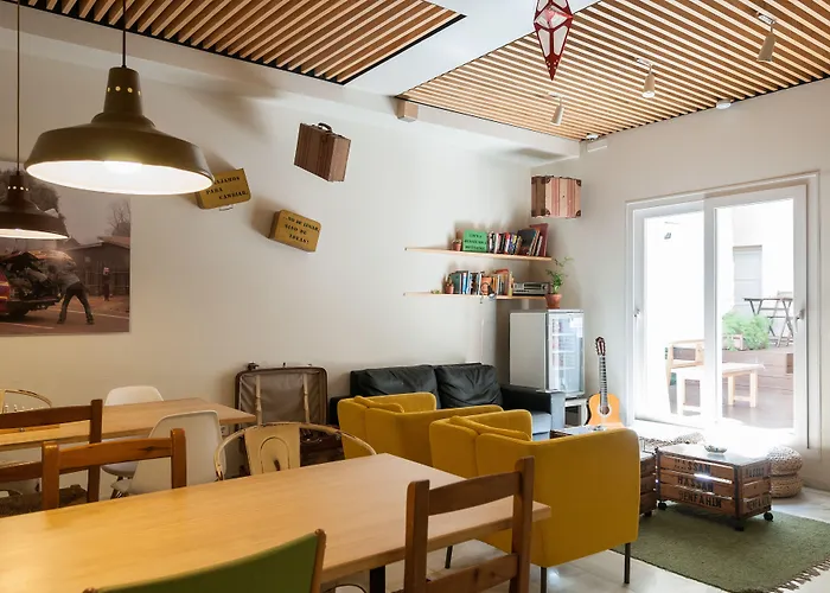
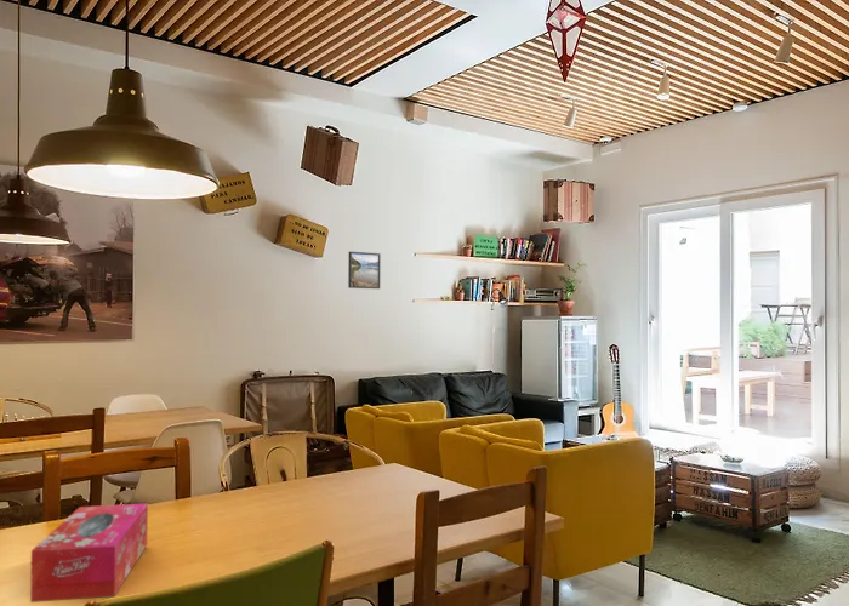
+ tissue box (95, 547)
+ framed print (364, 270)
